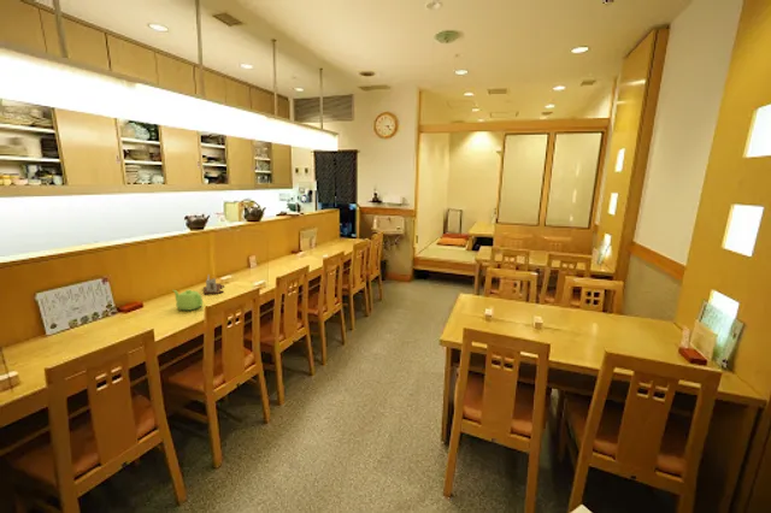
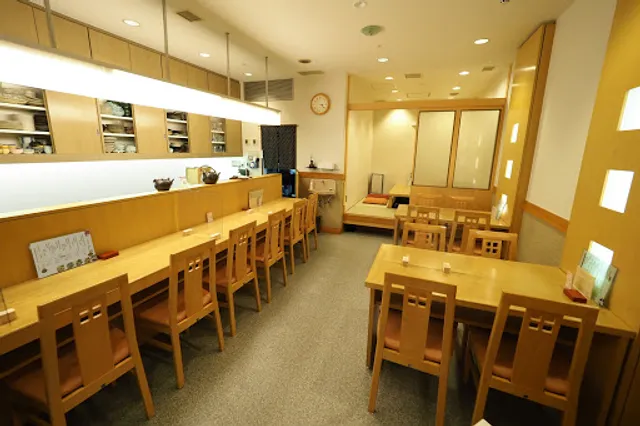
- teapot (187, 299)
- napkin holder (213, 282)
